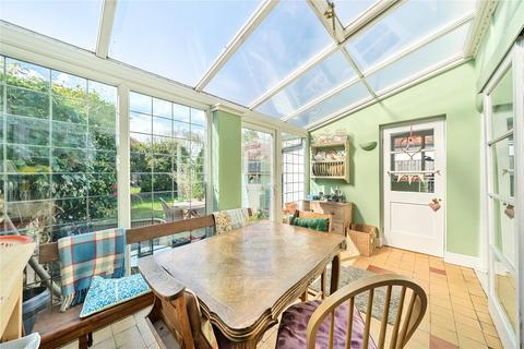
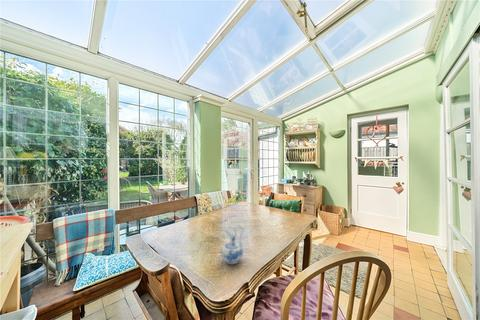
+ ceramic pitcher (232, 243)
